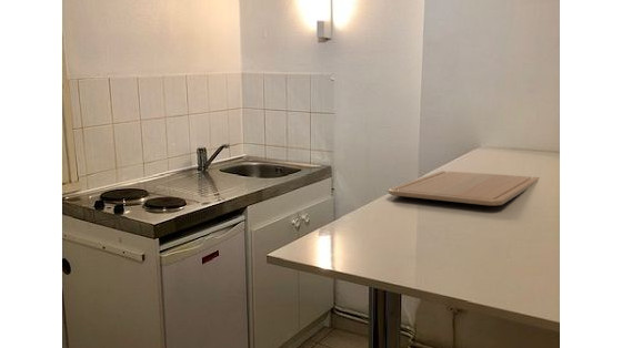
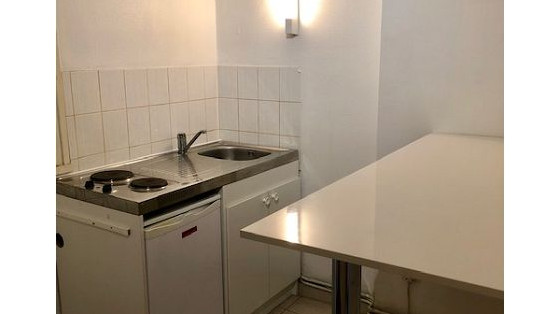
- chopping board (468, 184)
